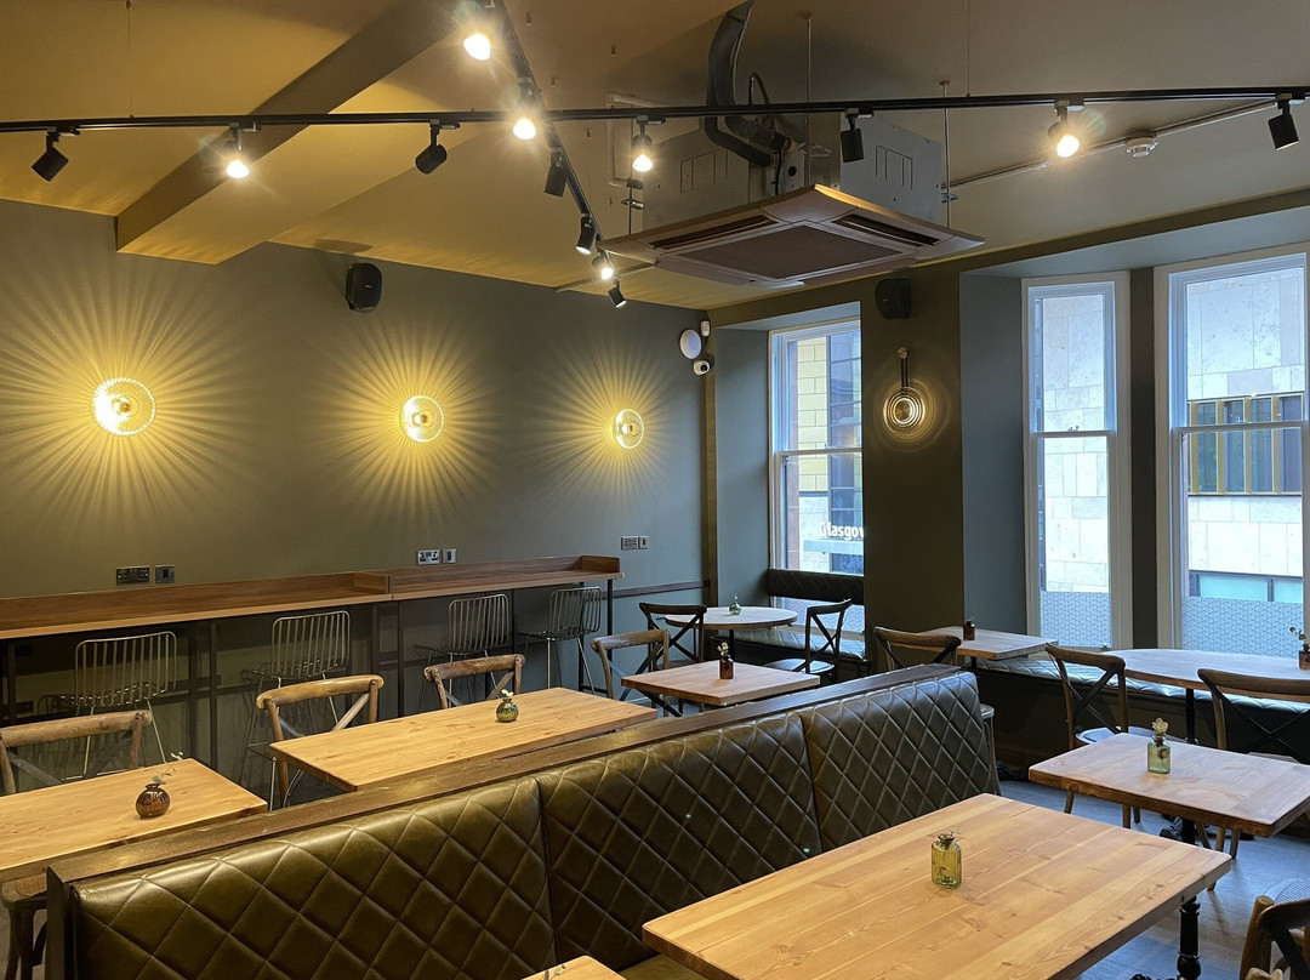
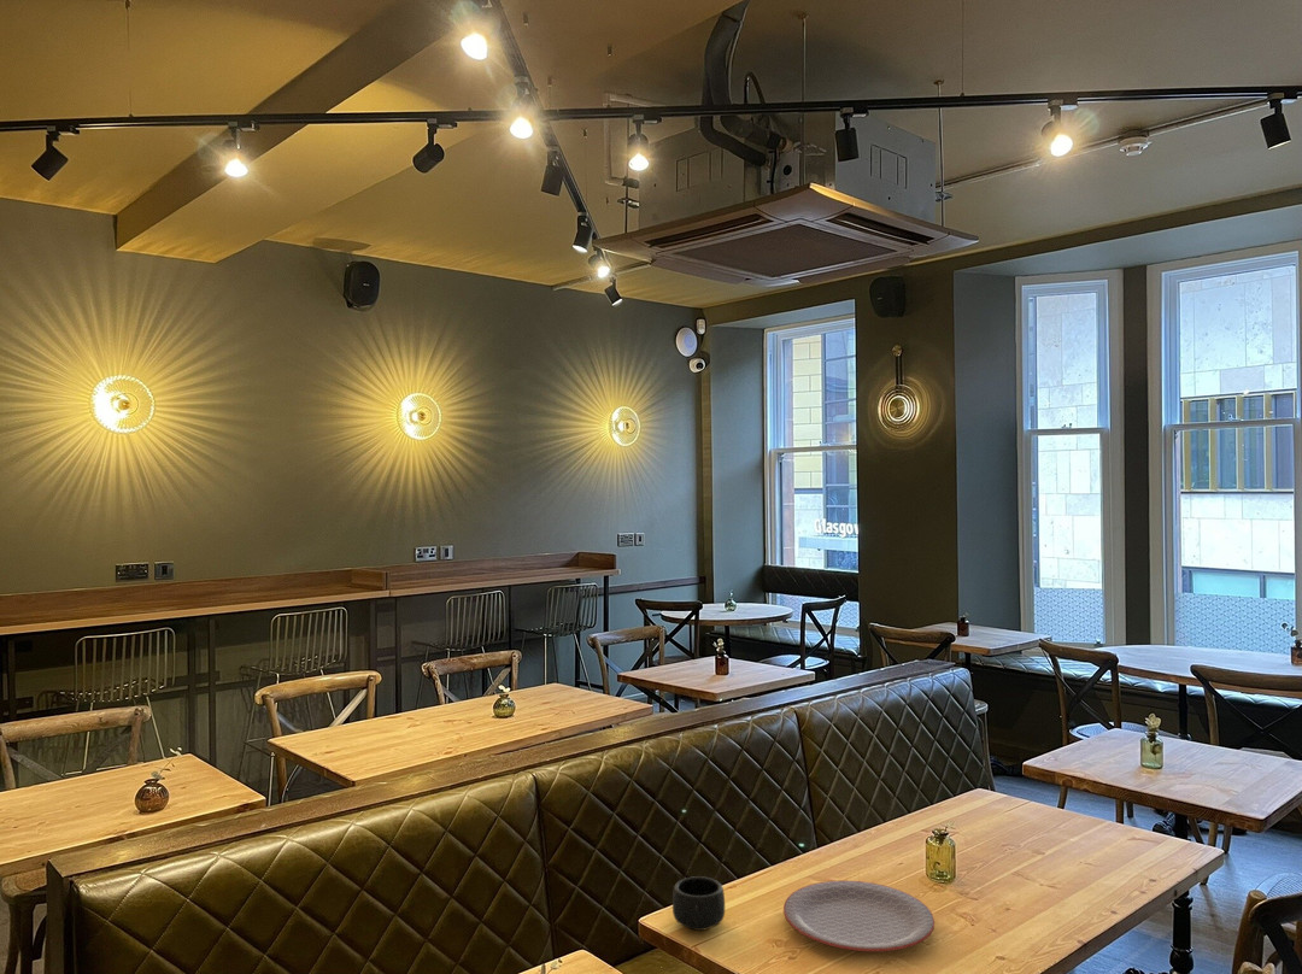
+ mug (698, 906)
+ plate (857, 917)
